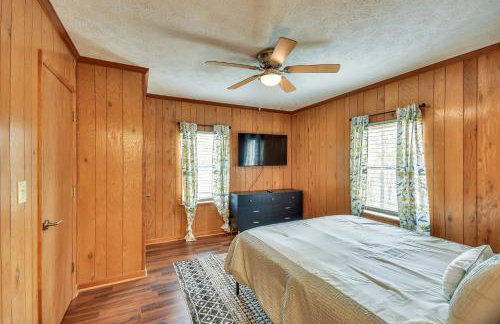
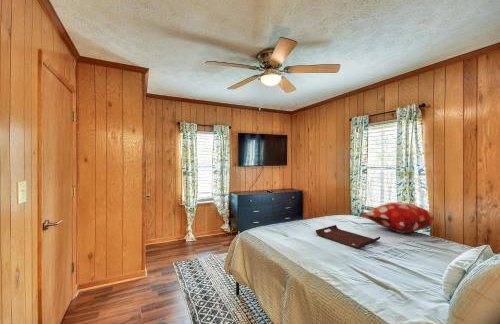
+ serving tray (346, 235)
+ decorative pillow (398, 216)
